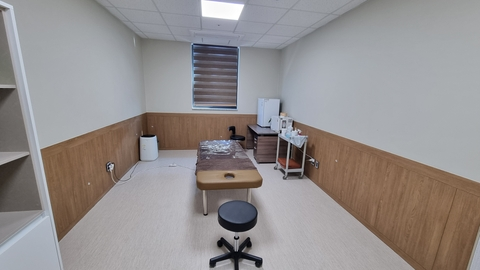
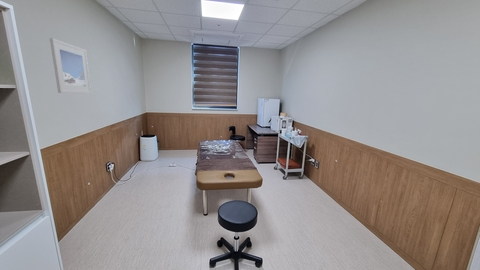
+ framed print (73, 69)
